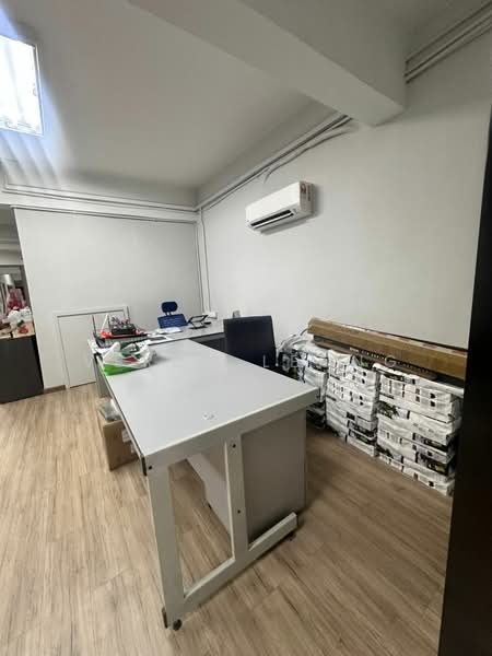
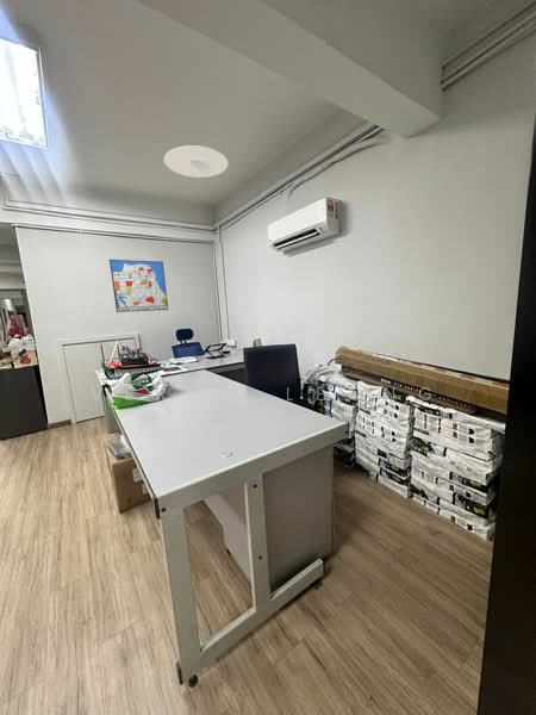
+ wall art (141, 286)
+ ceiling light (197, 160)
